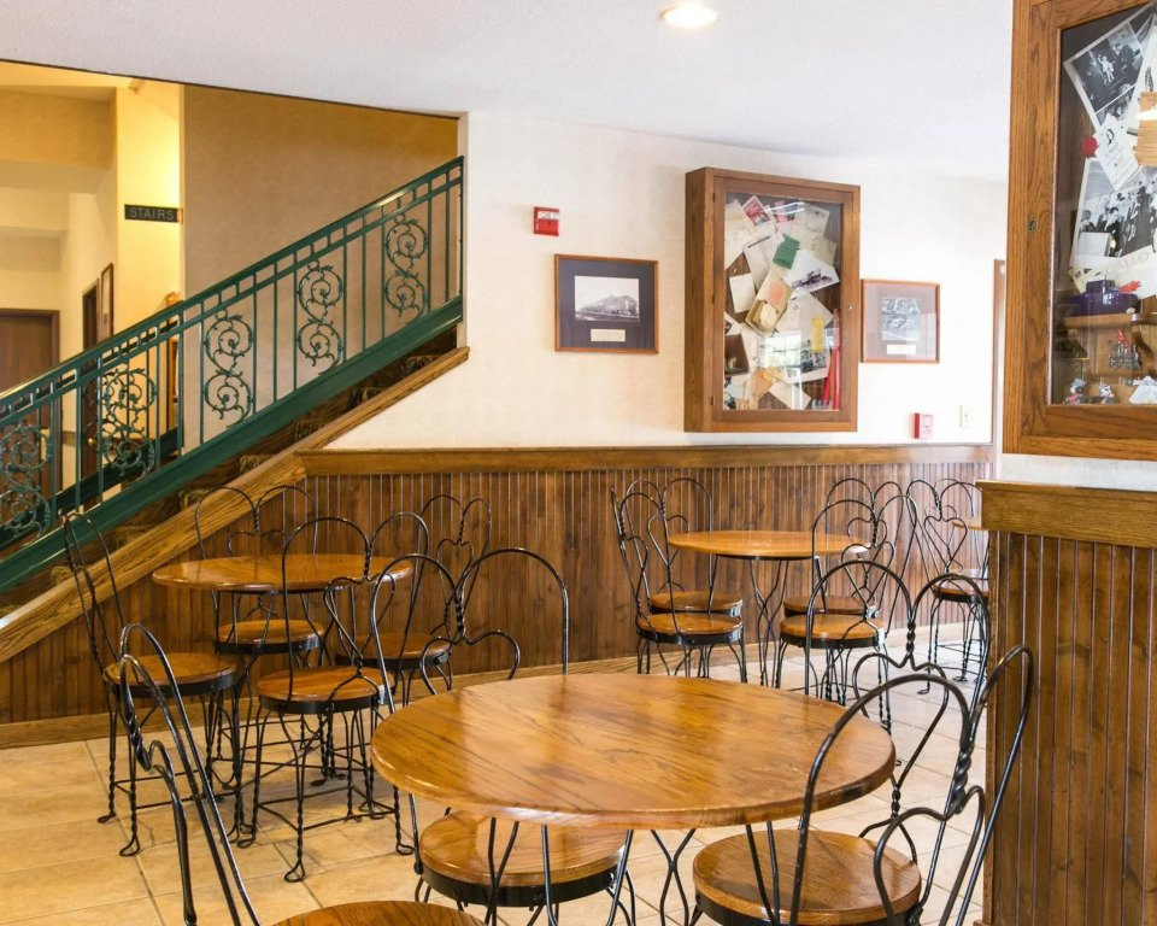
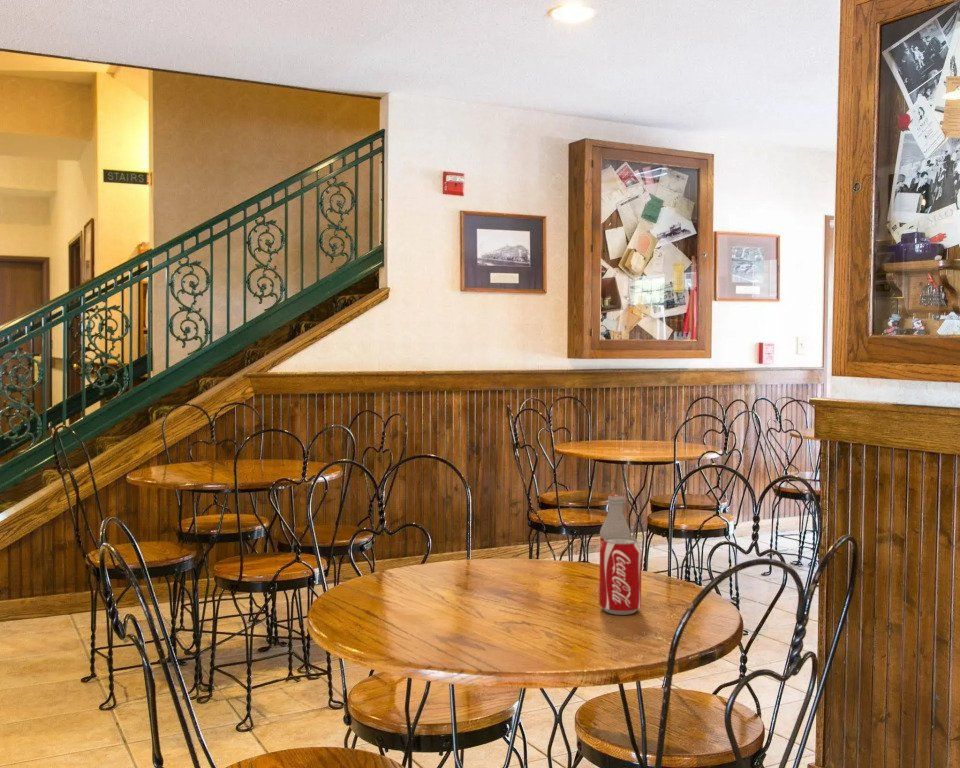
+ pop (619, 552)
